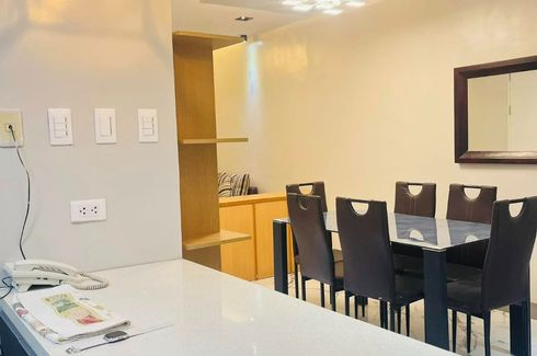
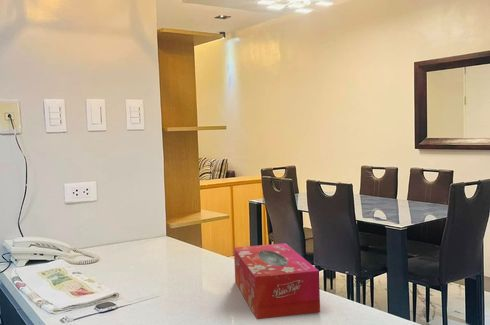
+ tissue box (272, 276)
